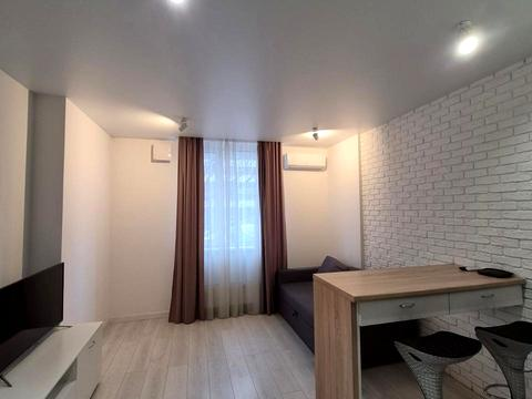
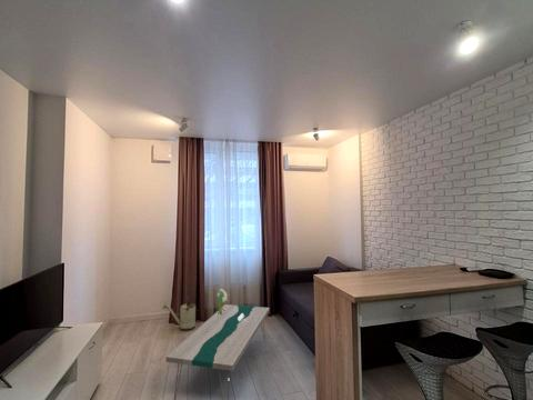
+ coffee table (228, 346)
+ bouquet (227, 299)
+ watering can (180, 312)
